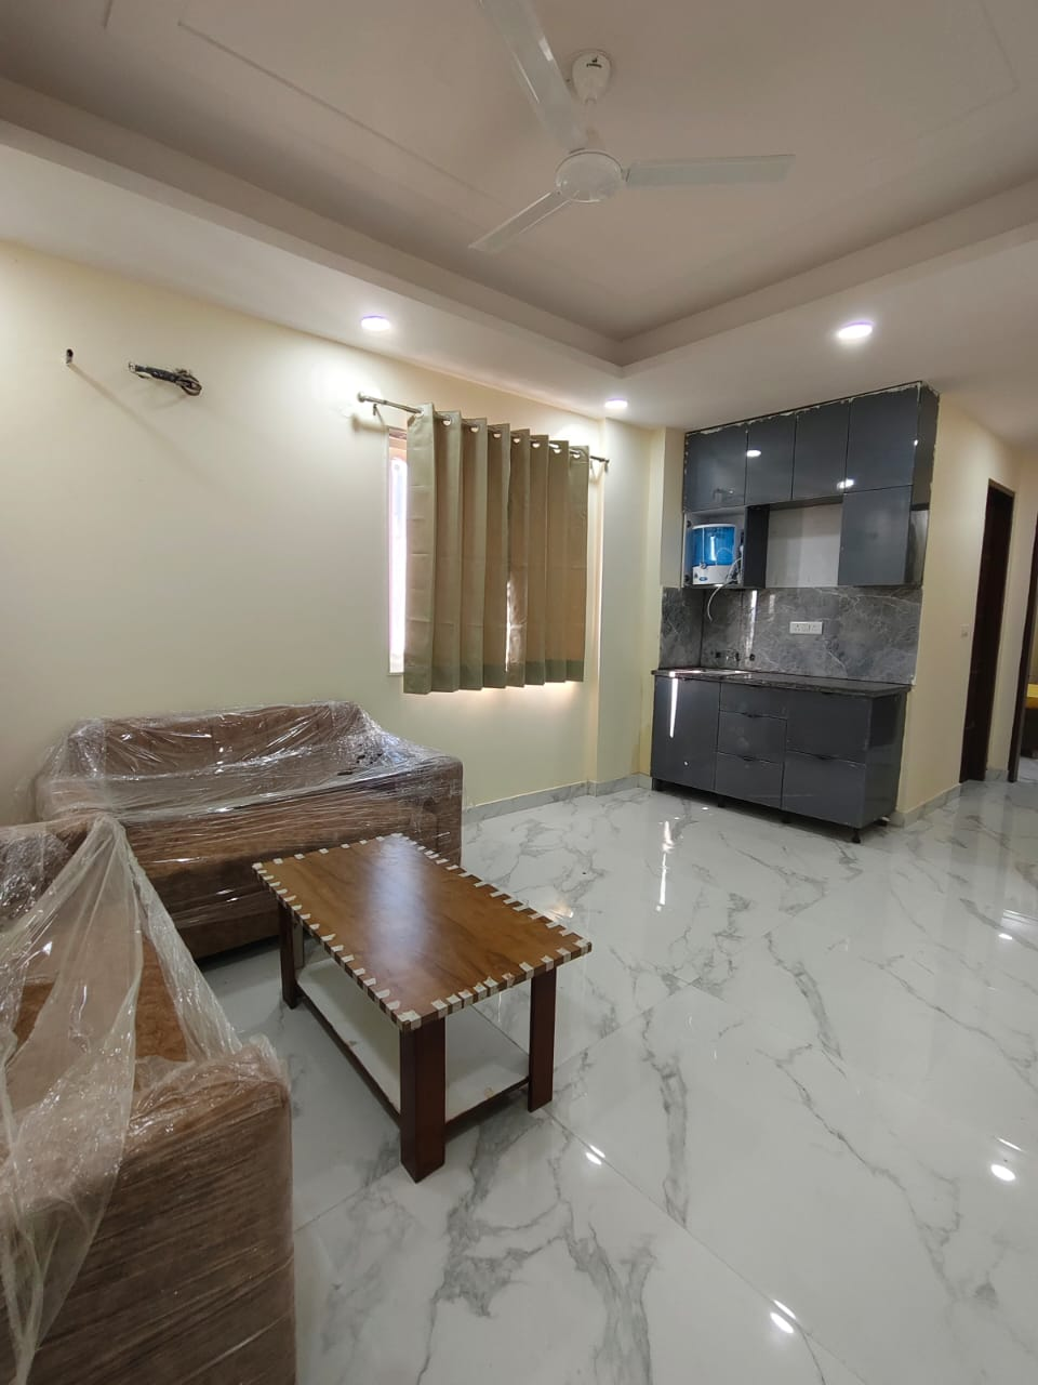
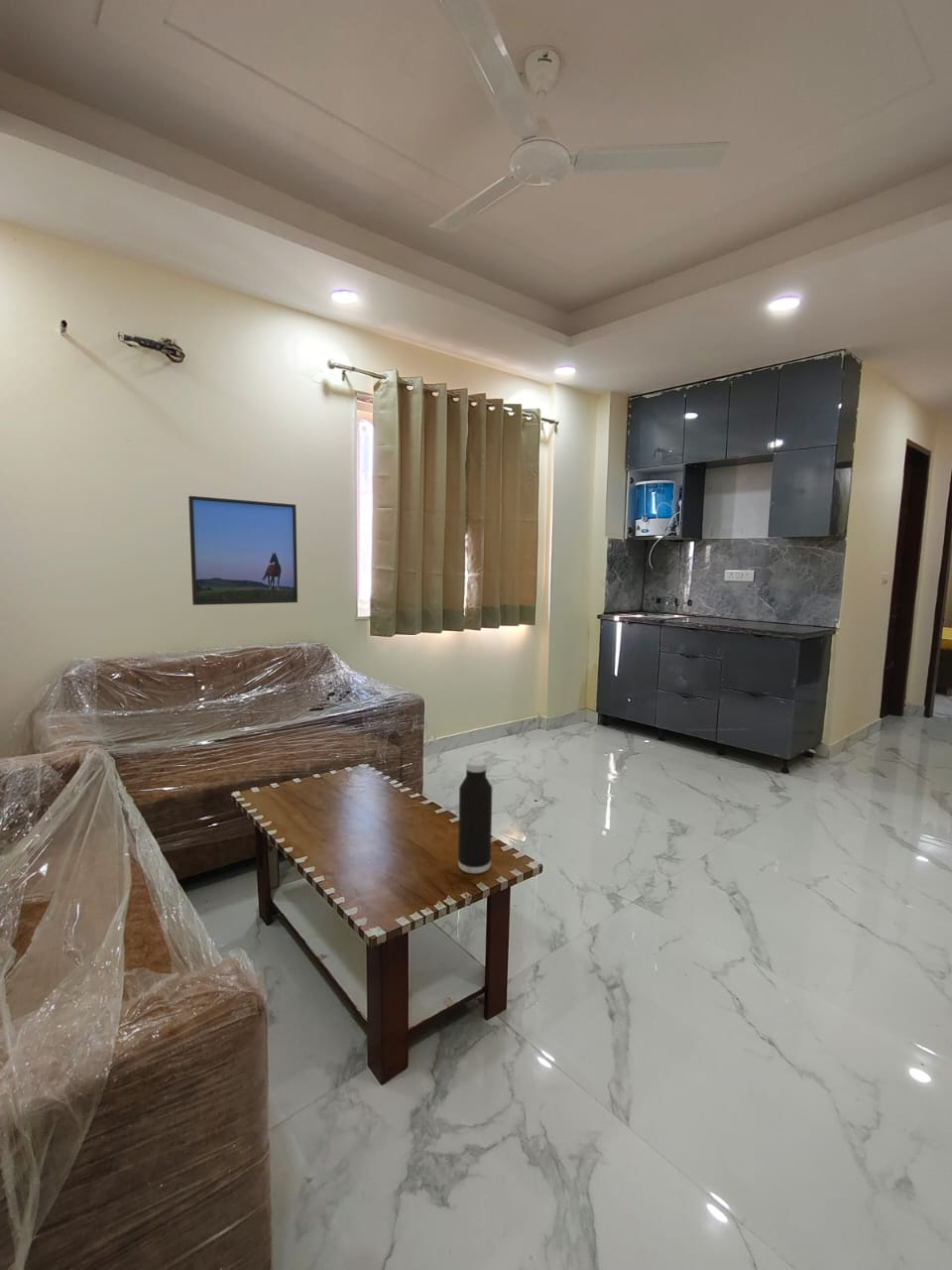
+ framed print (246, 552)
+ water bottle (475, 814)
